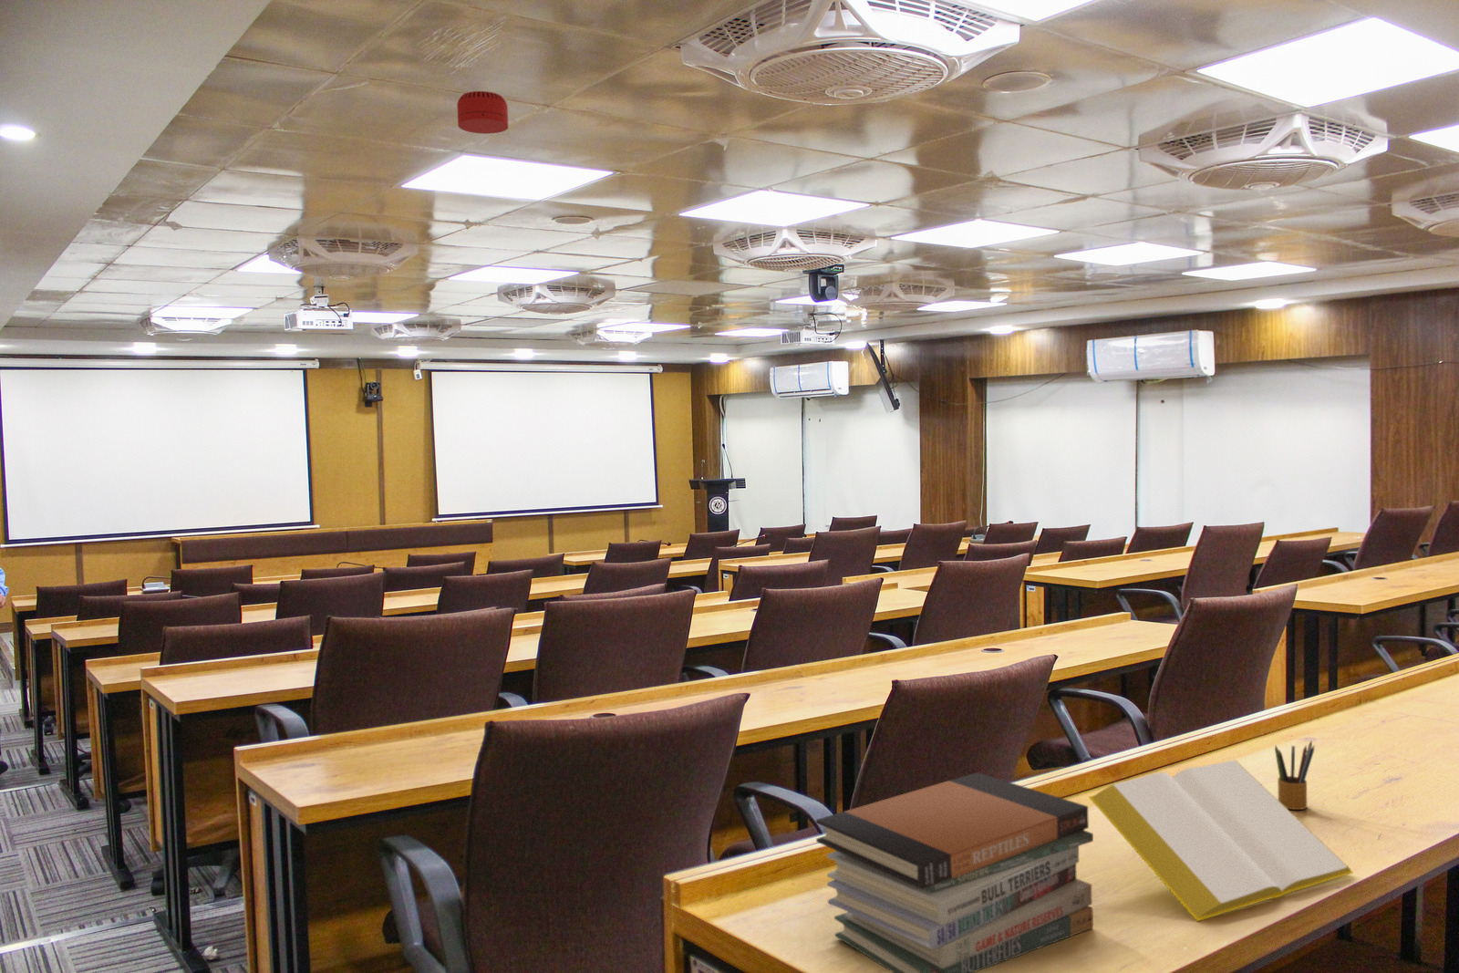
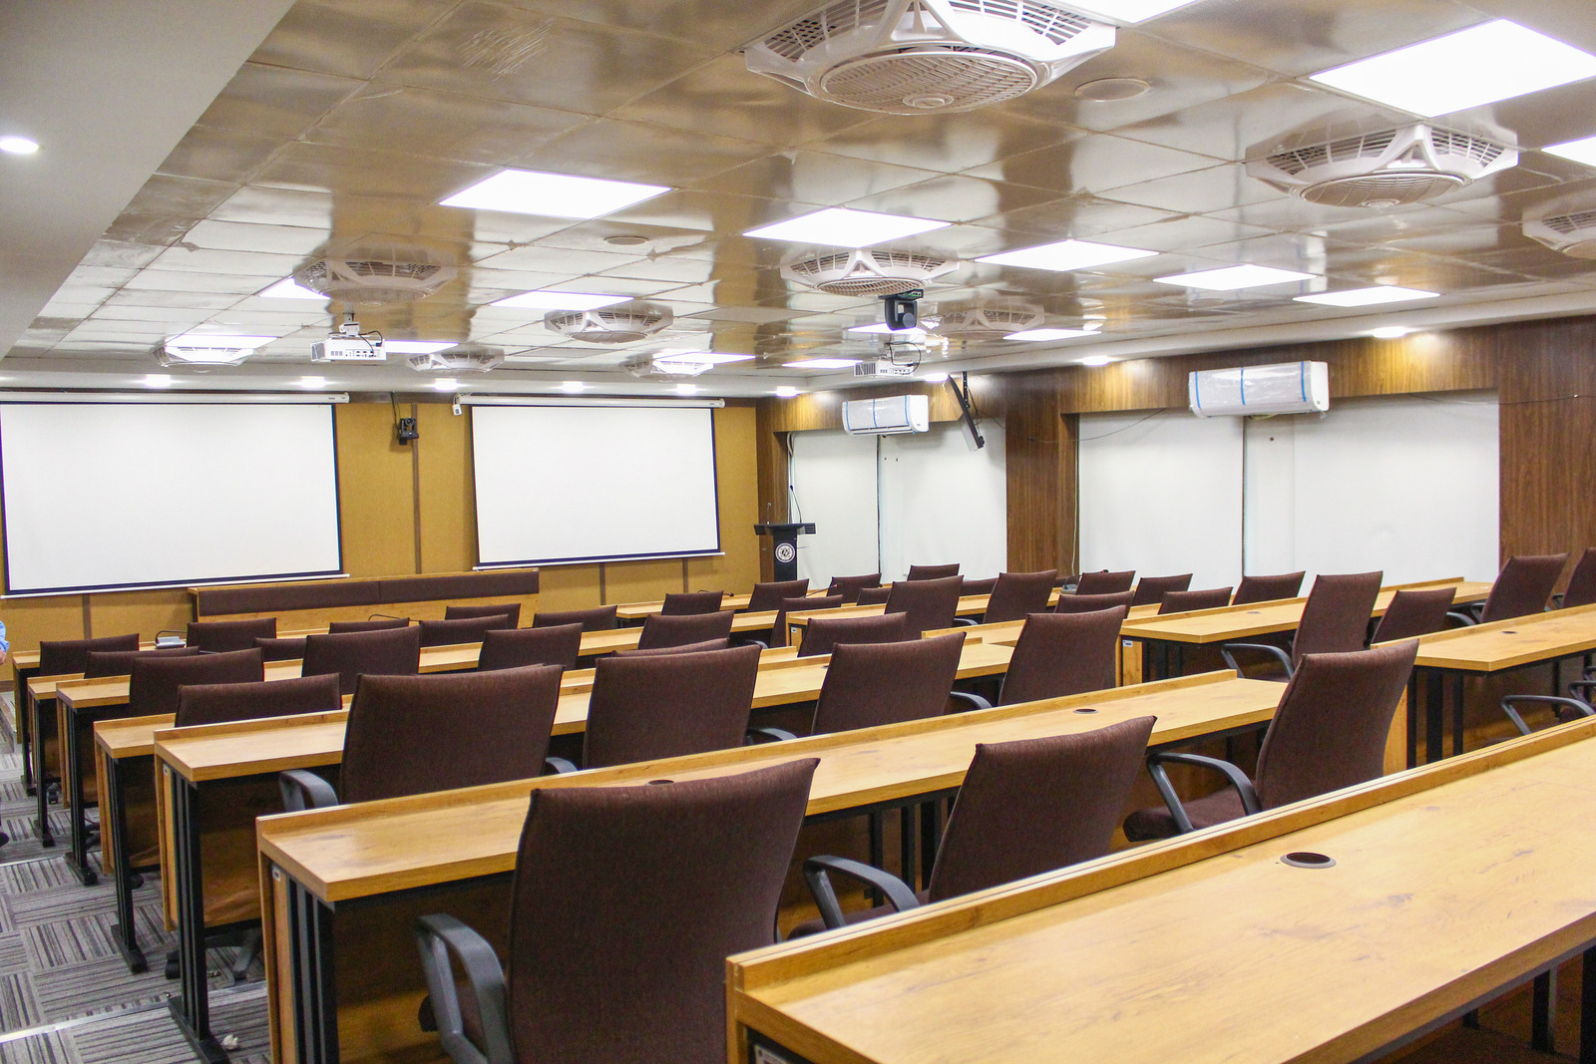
- smoke detector (482, 111)
- notepad (1221, 829)
- book stack (955, 873)
- pencil box (1292, 774)
